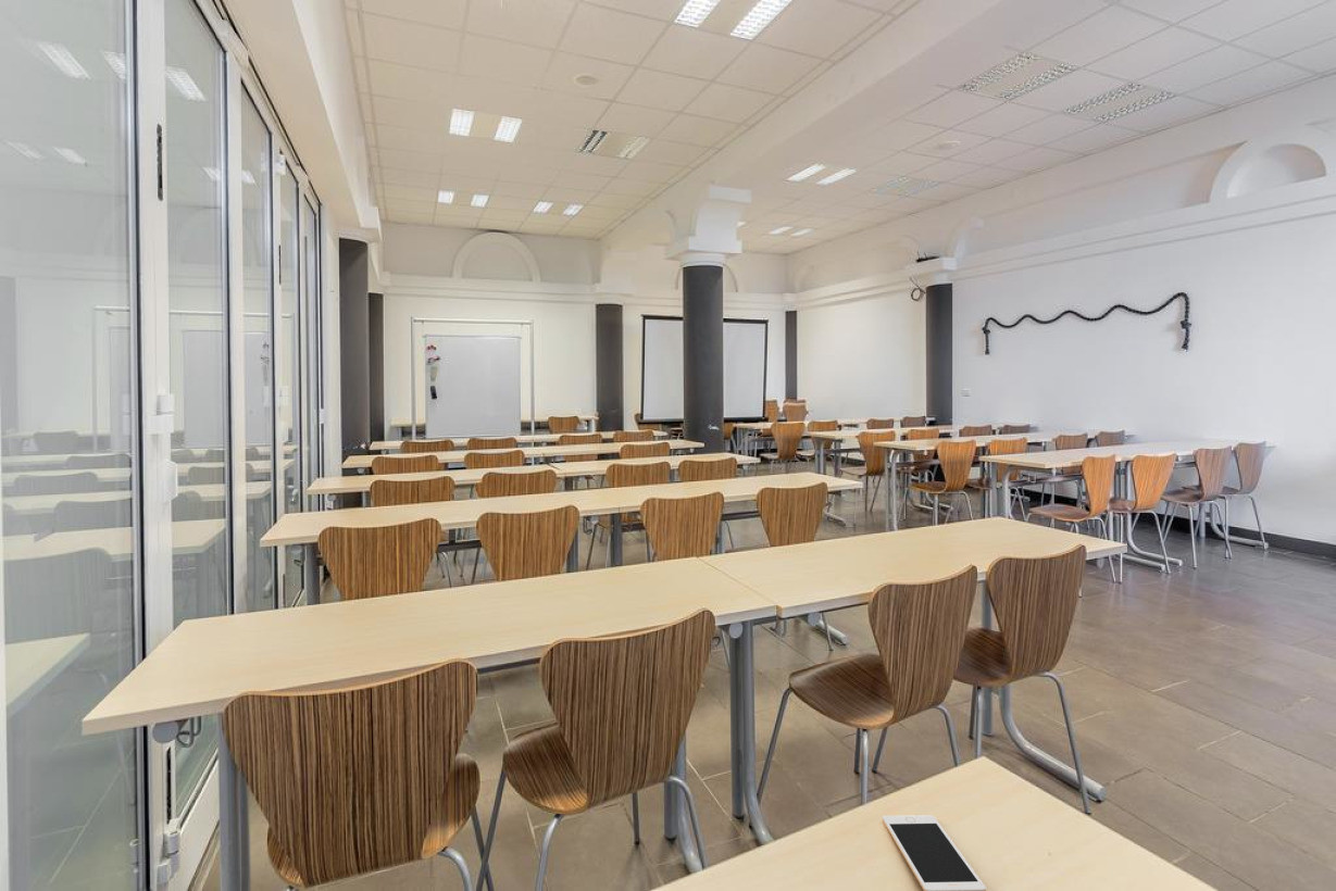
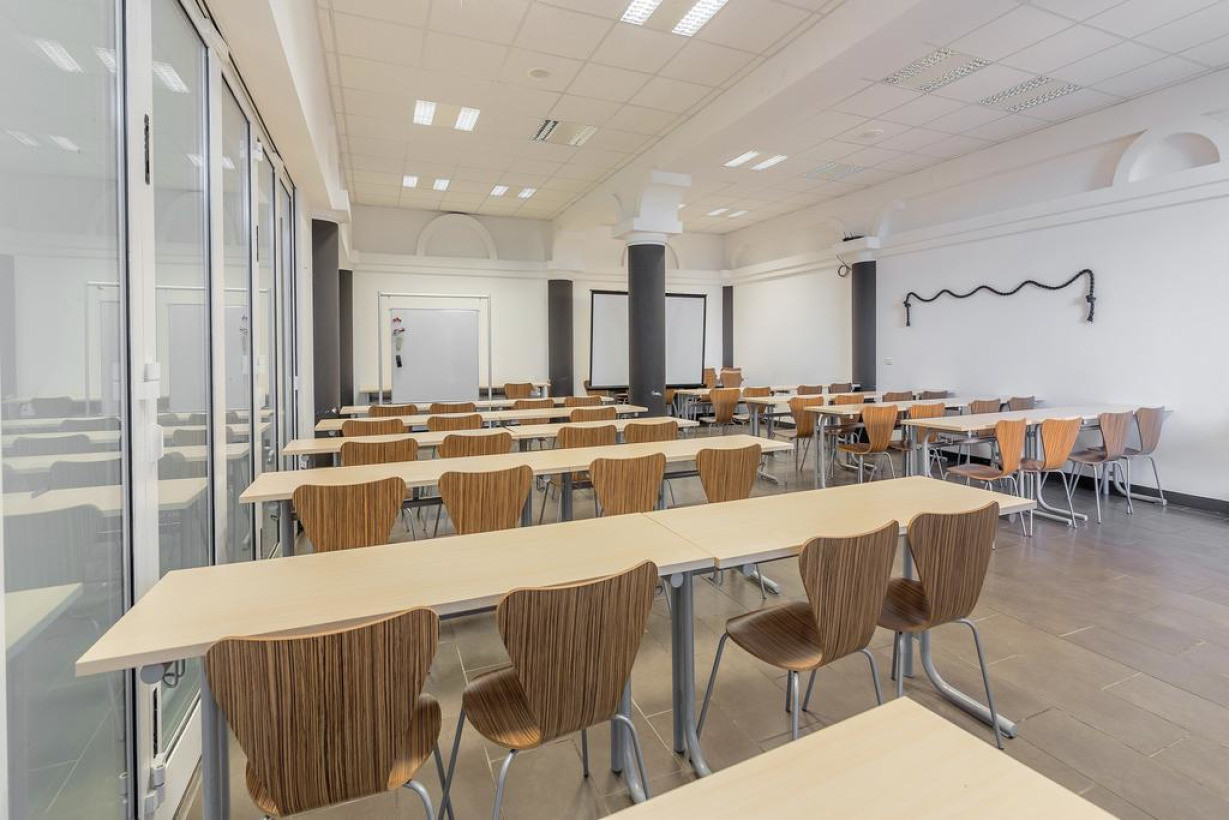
- cell phone (929, 851)
